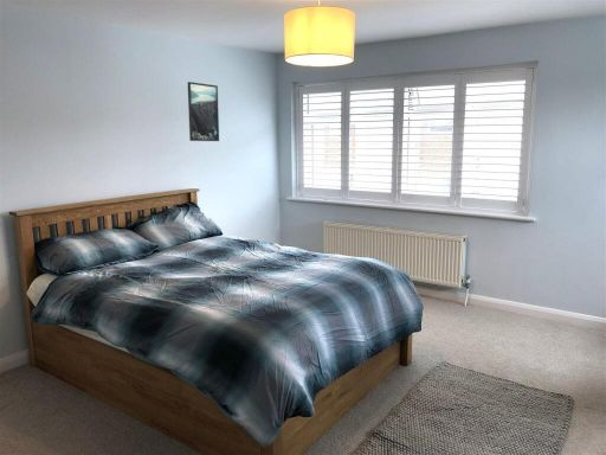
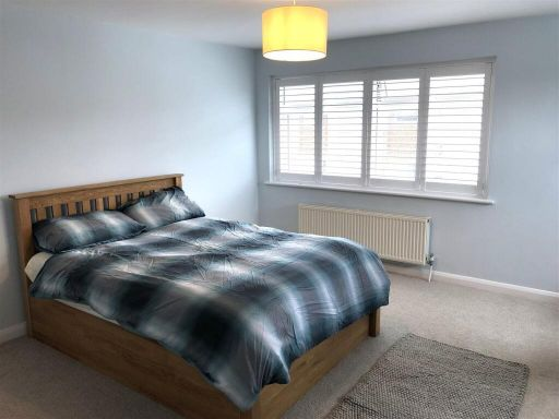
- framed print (204, 113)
